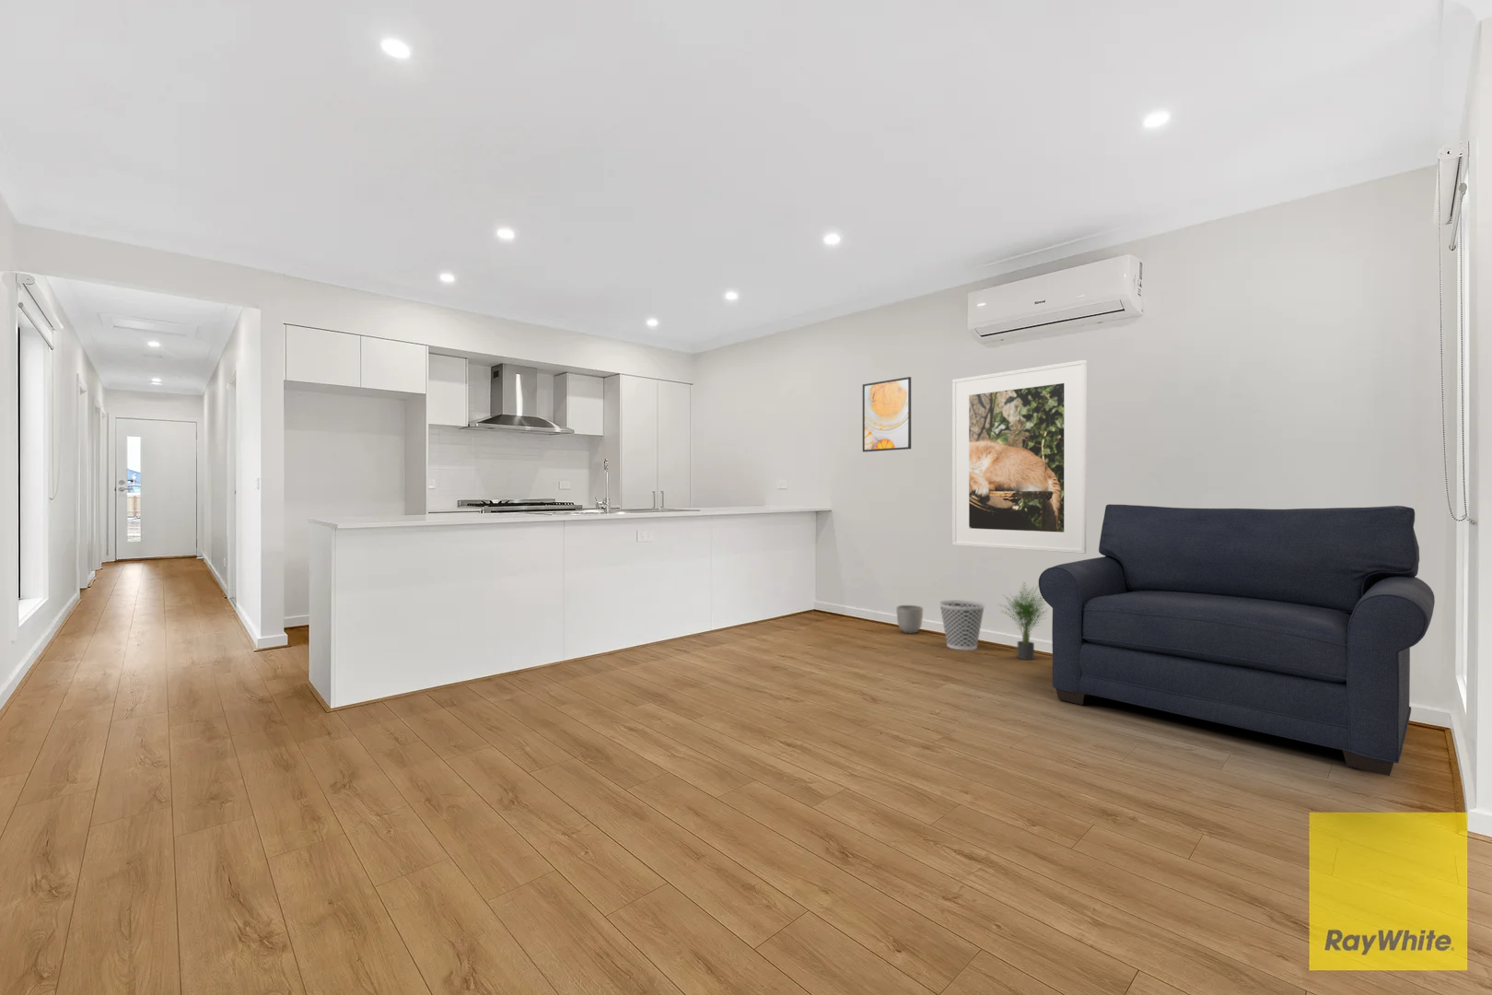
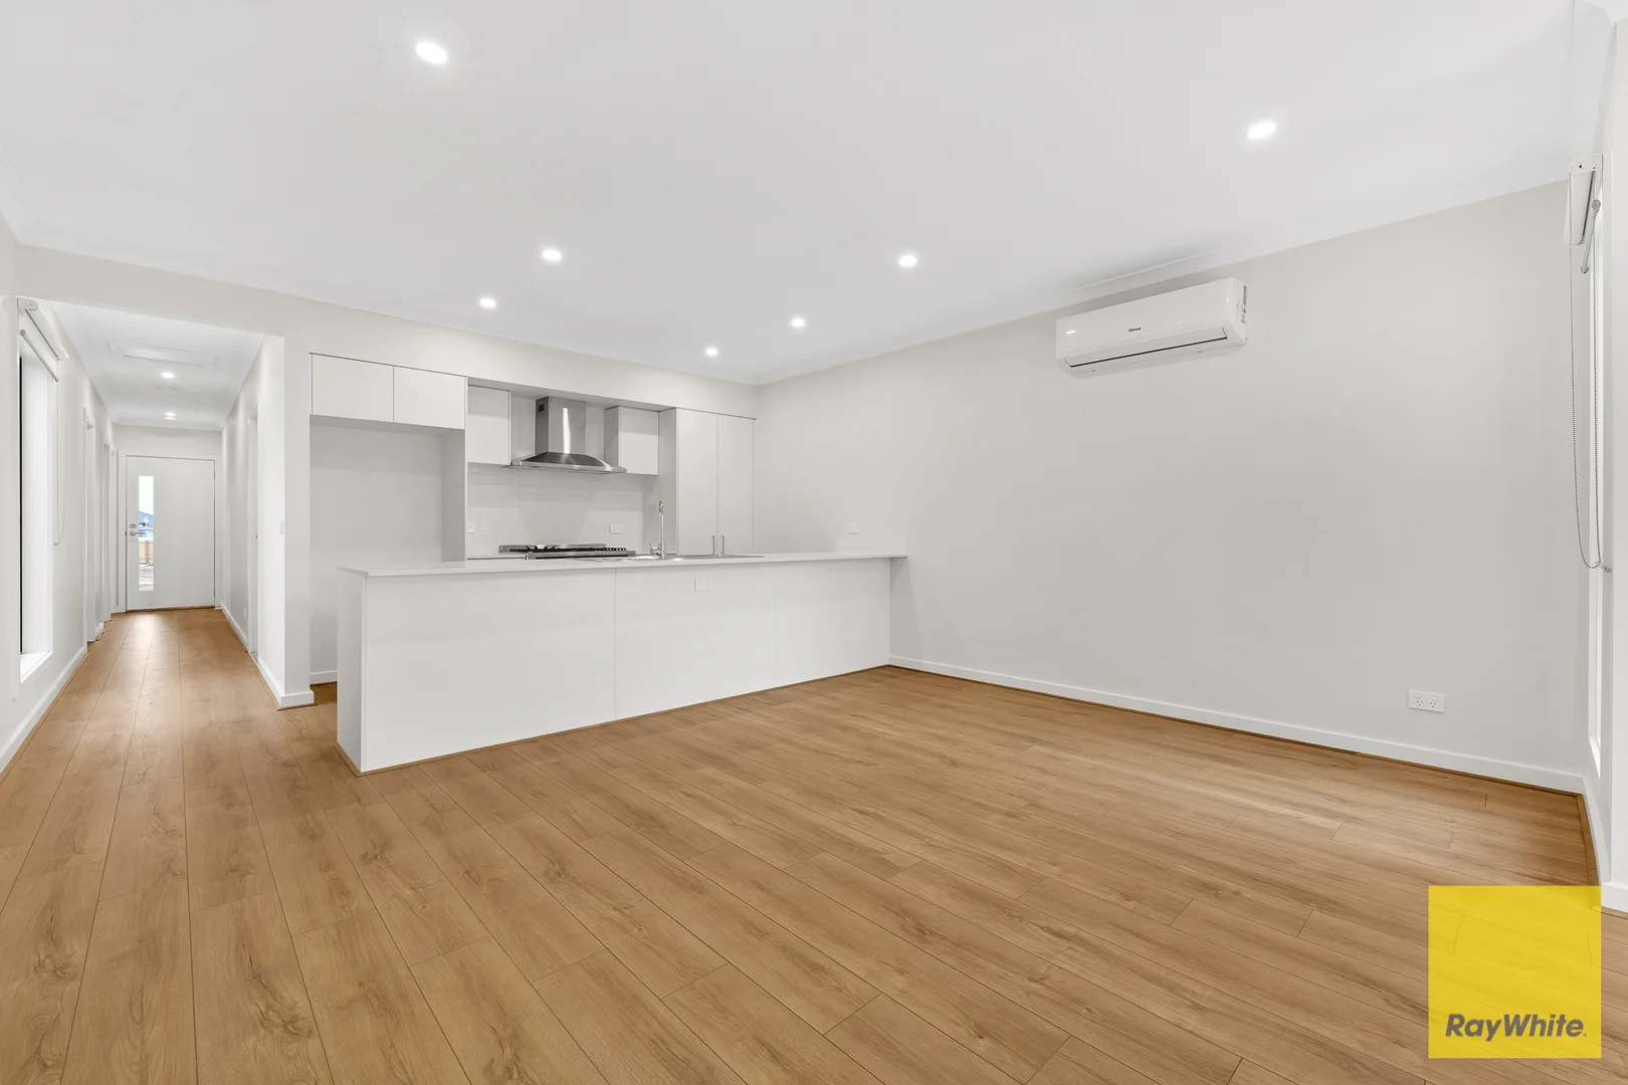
- wastebasket (961, 624)
- potted plant (1021, 619)
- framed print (1014, 460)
- sofa (1222, 607)
- planter (909, 620)
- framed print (886, 415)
